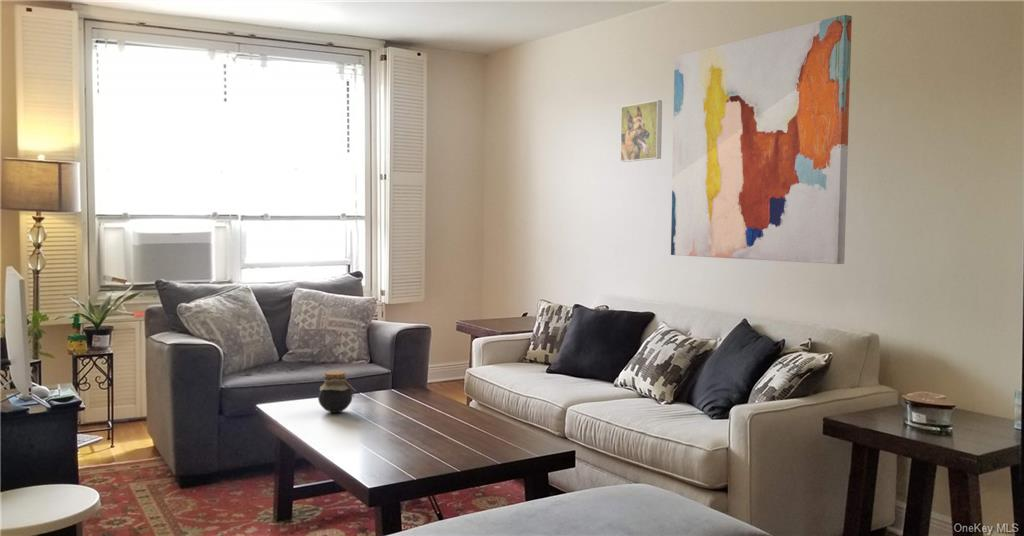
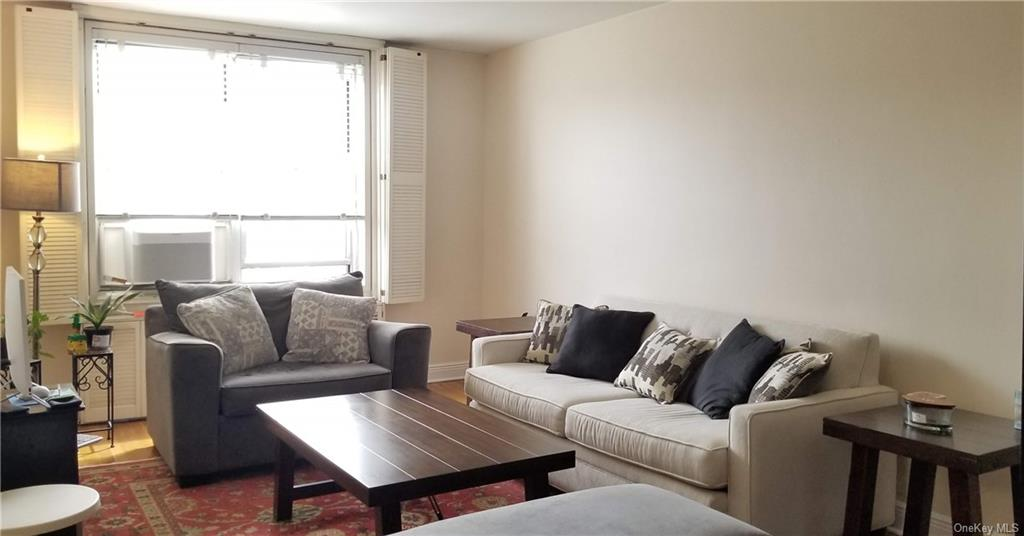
- jar (337, 392)
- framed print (640, 131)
- wall art (750, 149)
